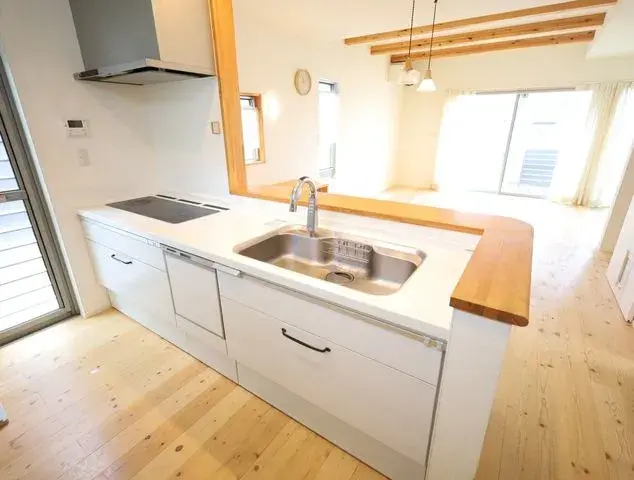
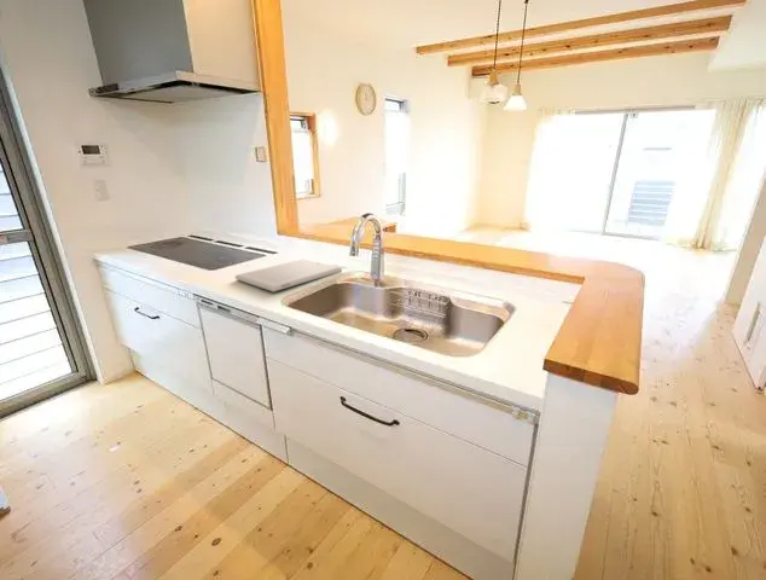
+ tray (290, 272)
